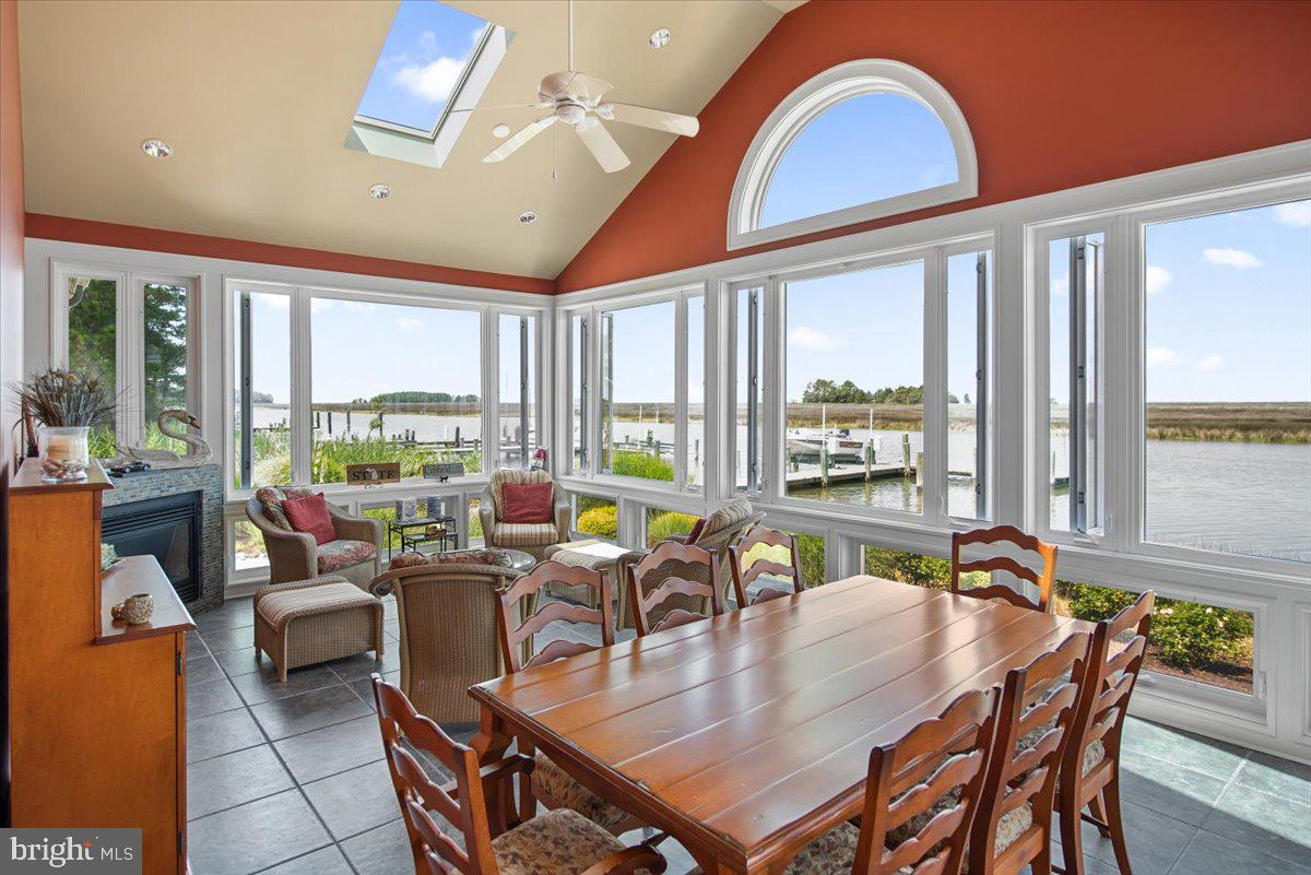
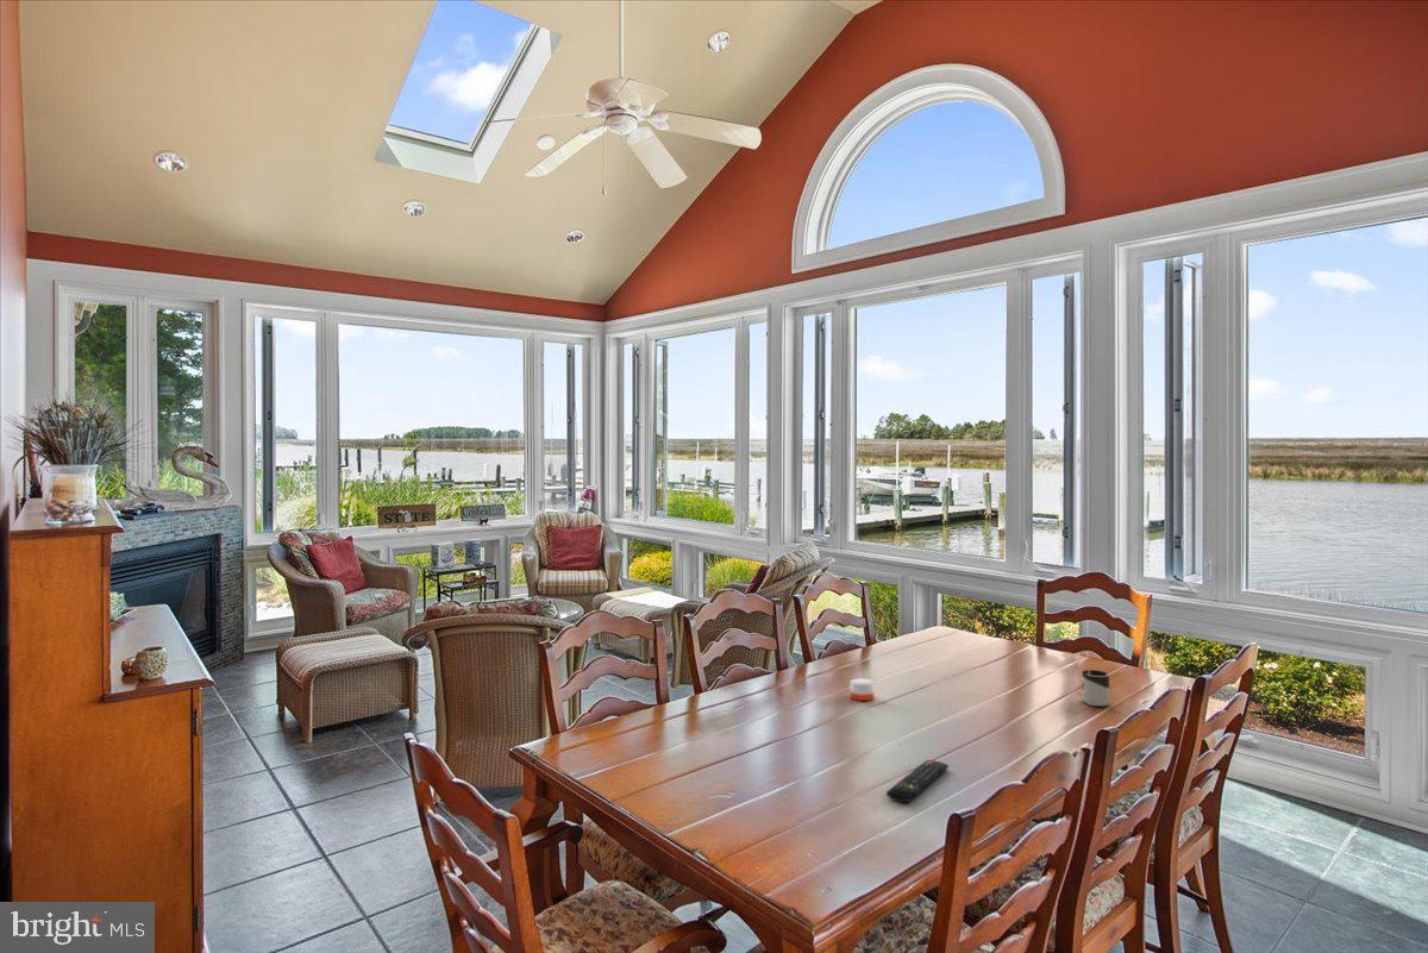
+ cup (1094, 686)
+ candle (862, 681)
+ remote control (919, 779)
